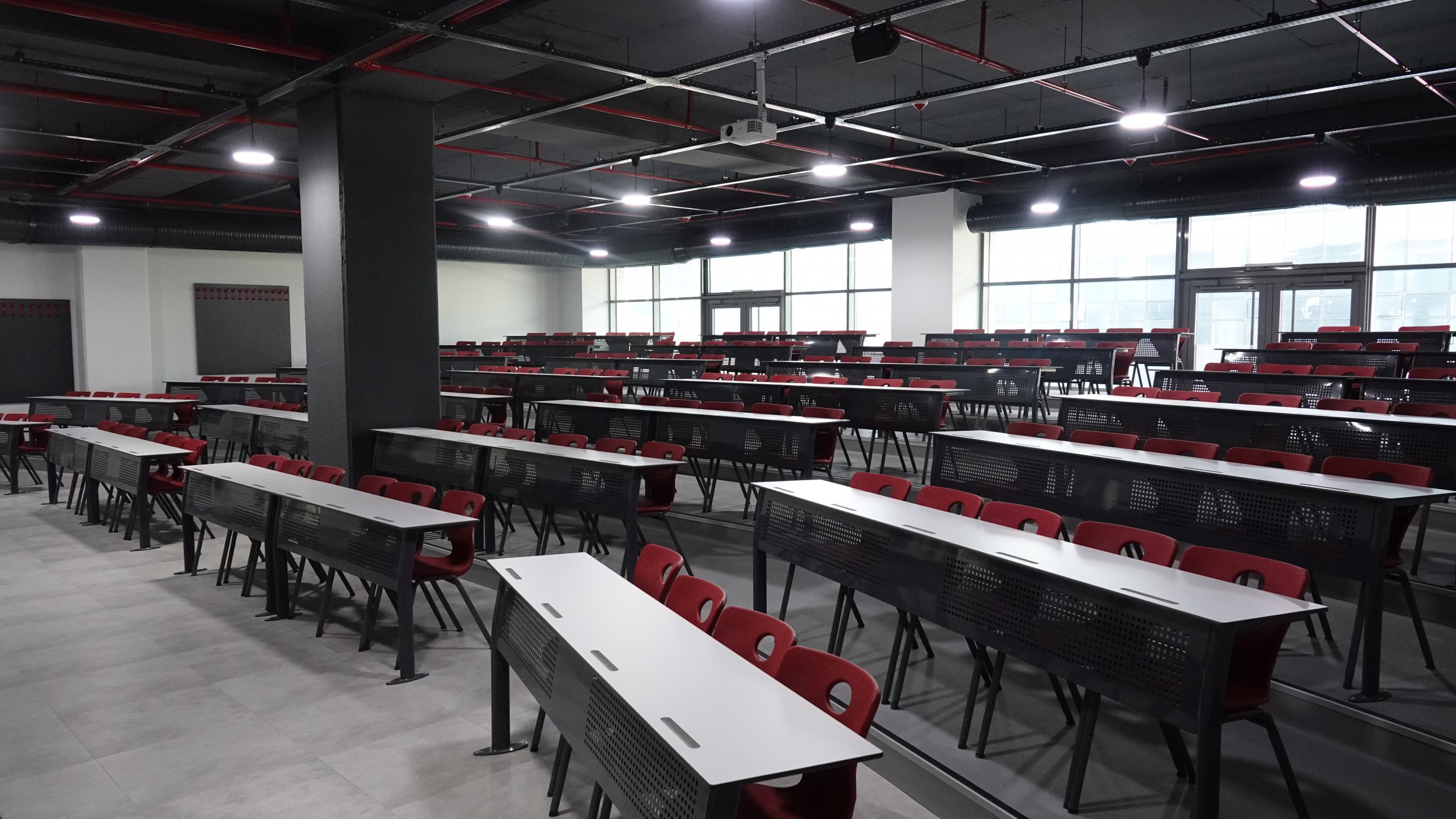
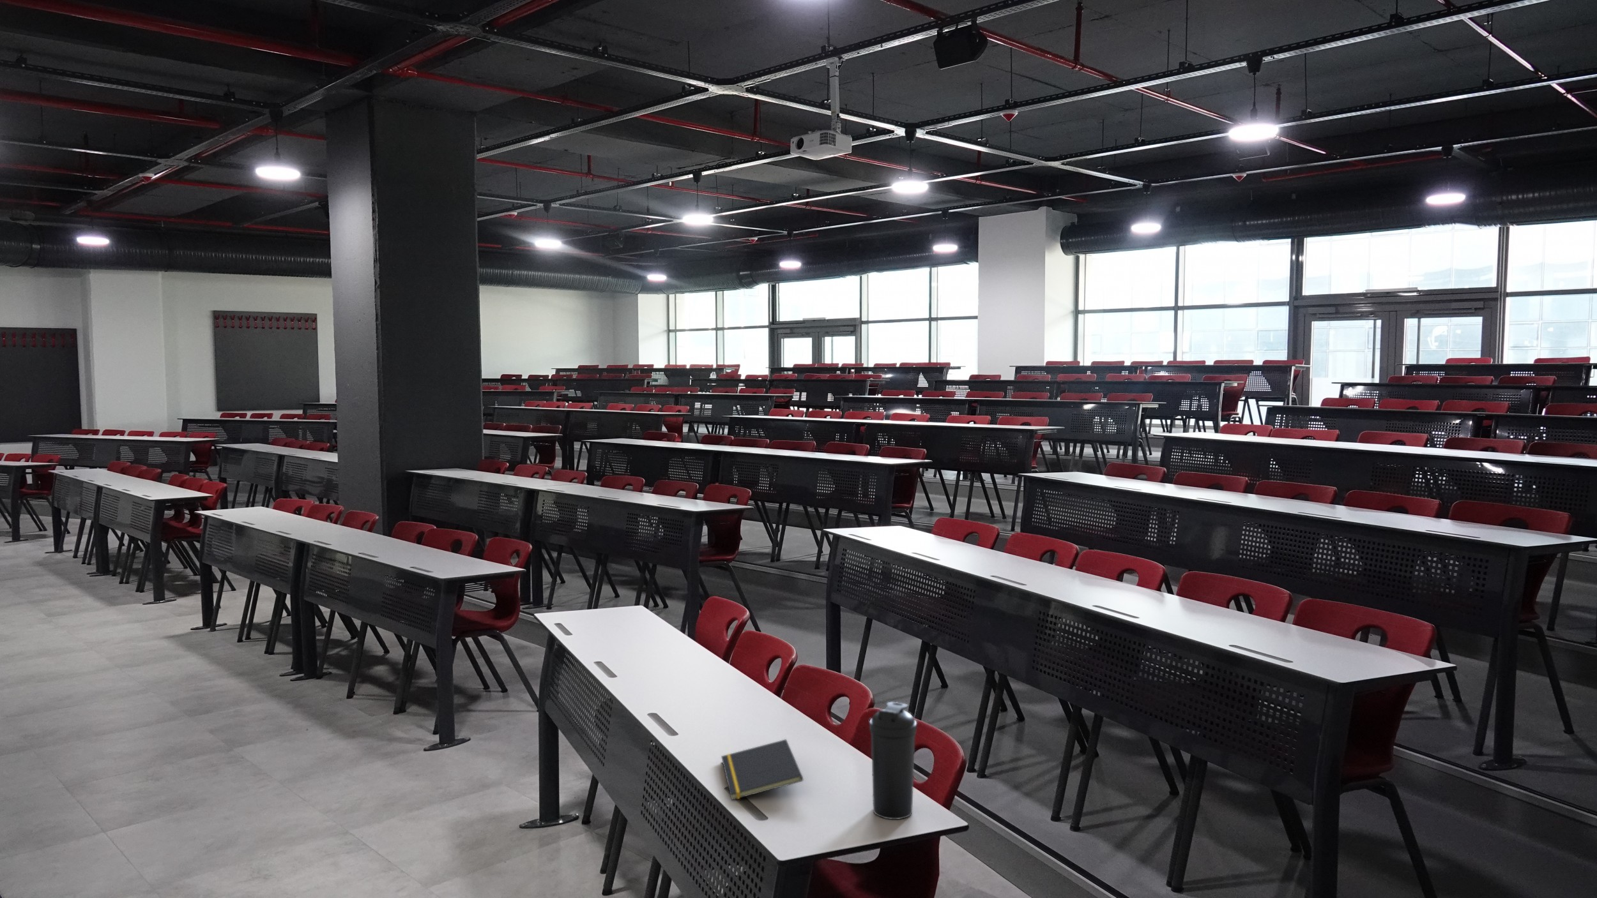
+ notepad (760, 768)
+ water bottle (893, 759)
